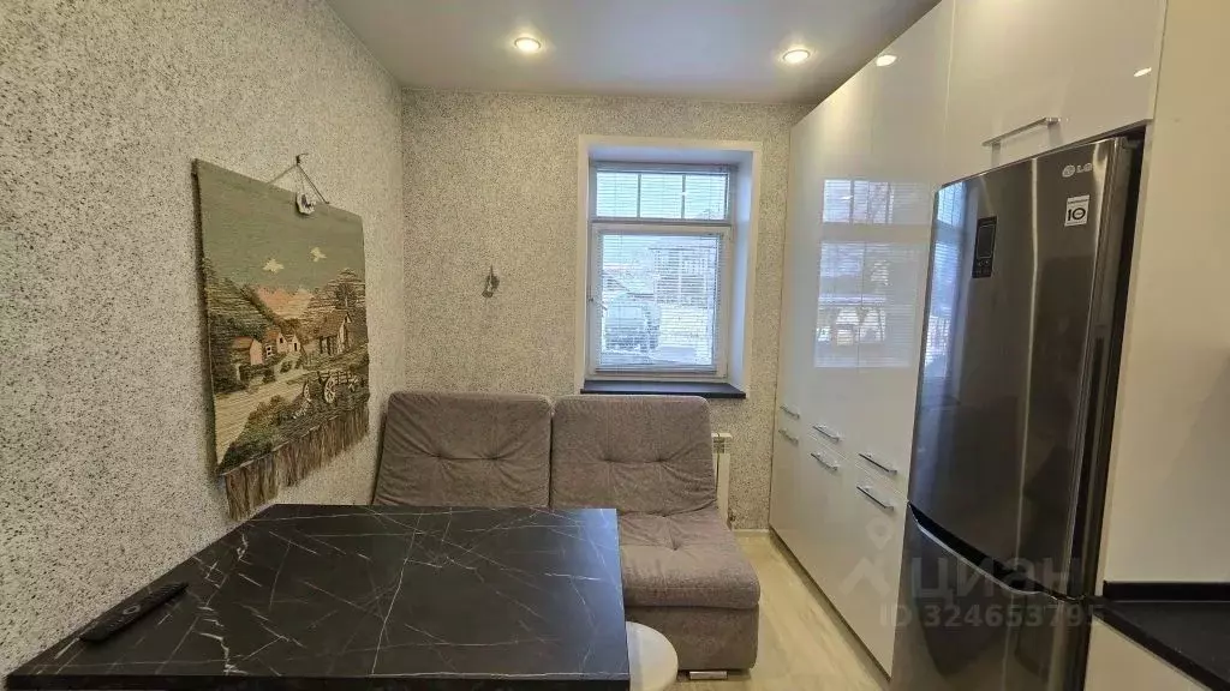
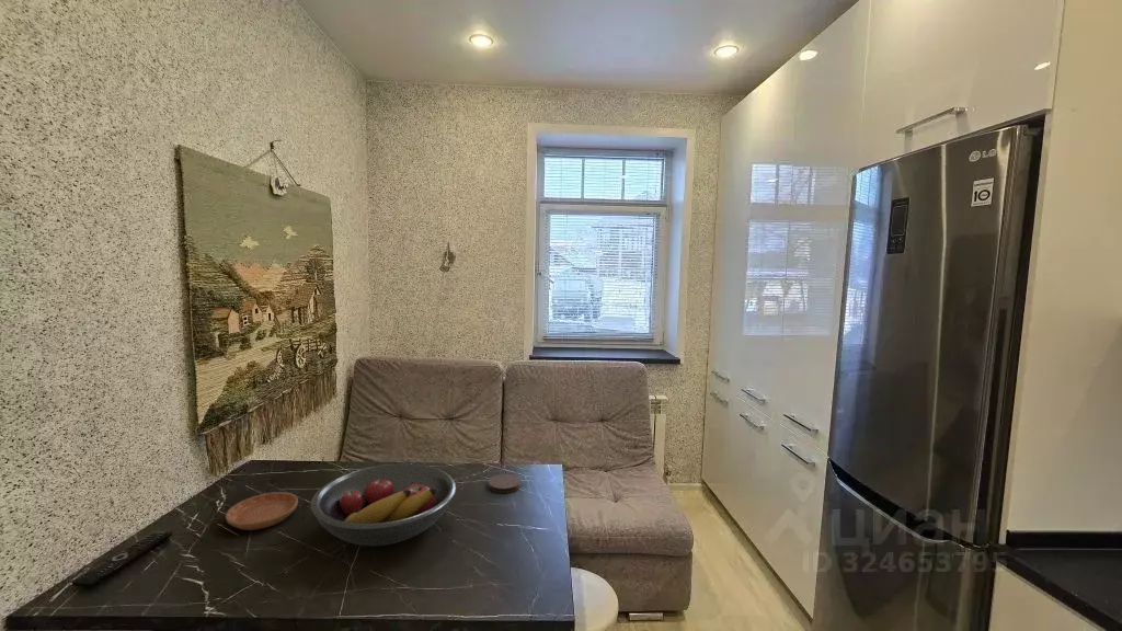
+ fruit bowl (387, 504)
+ coaster (504, 482)
+ saucer (263, 512)
